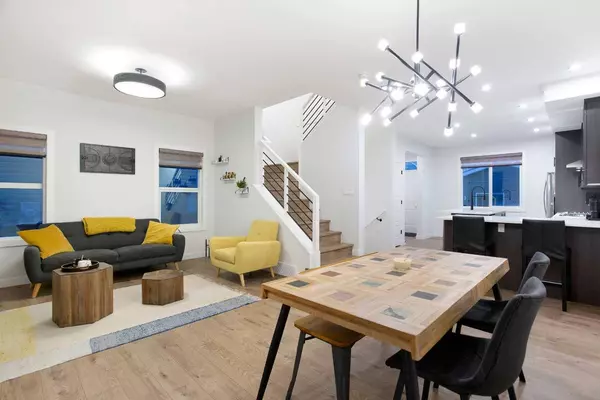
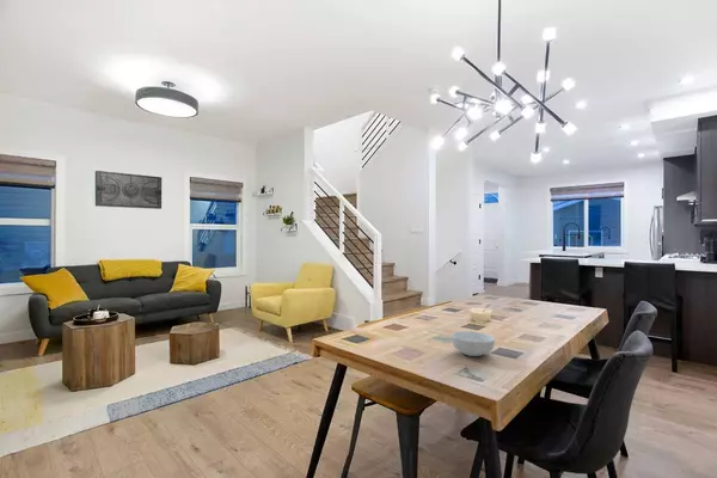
+ cereal bowl (472, 344)
